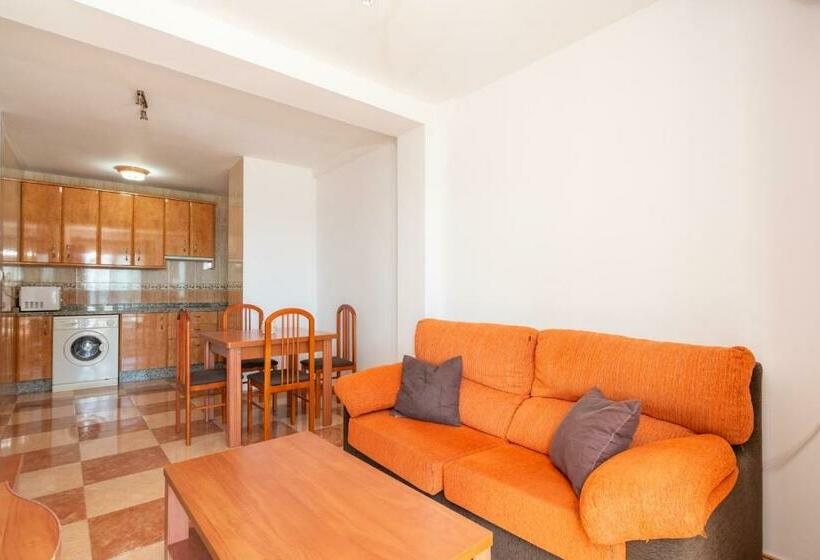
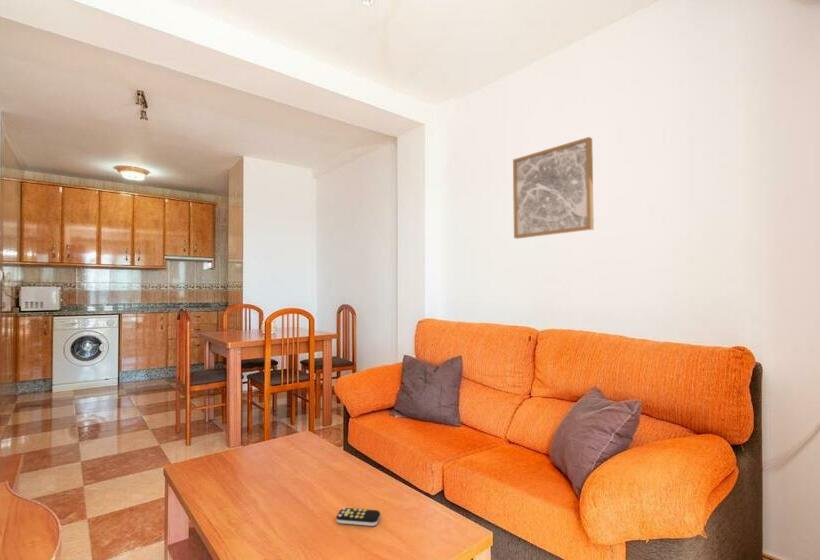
+ wall art (550, 191)
+ remote control (358, 516)
